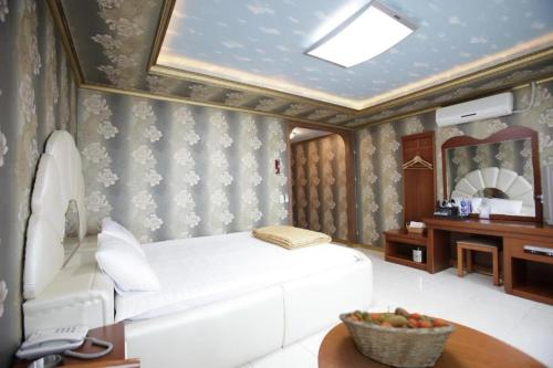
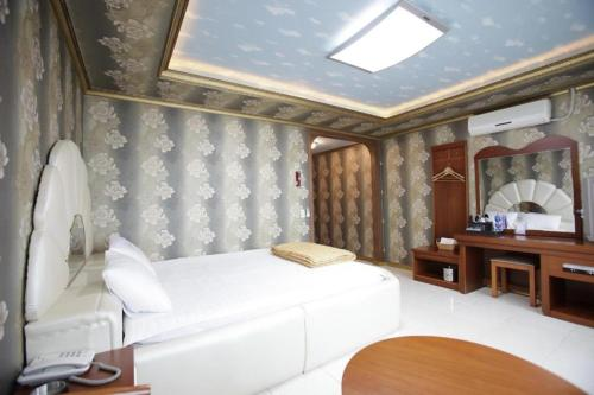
- fruit basket (393, 328)
